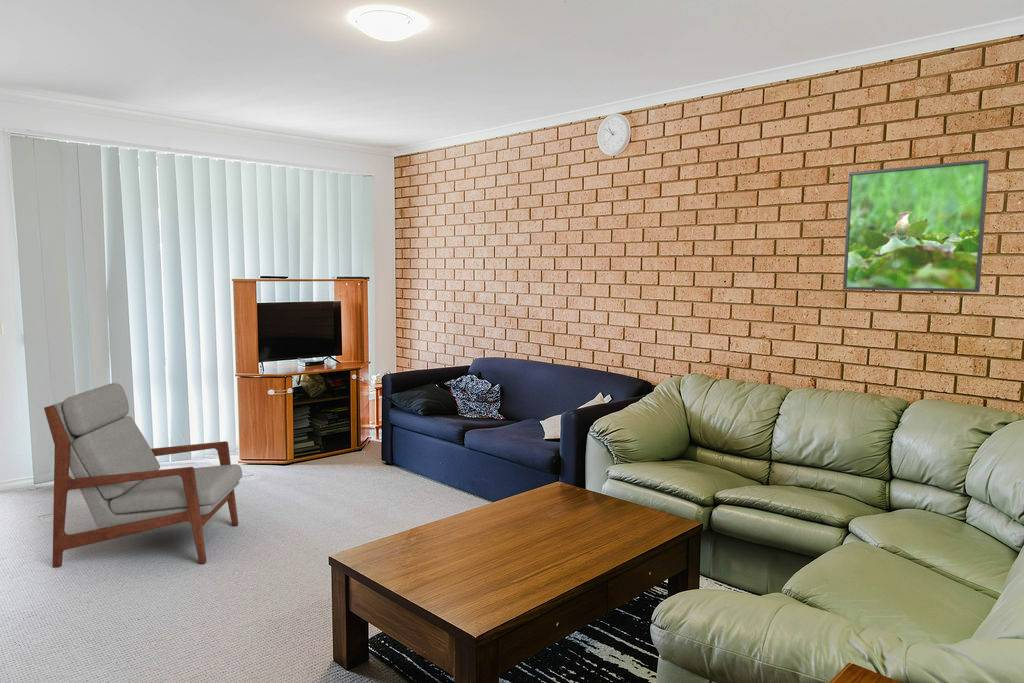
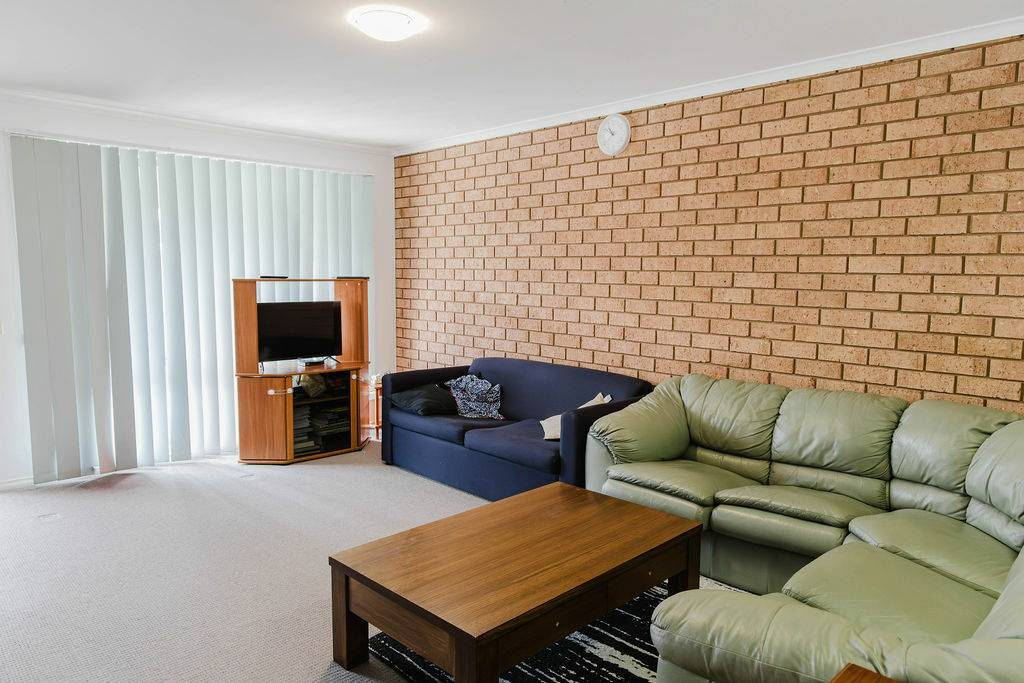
- armchair (153, 467)
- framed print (910, 229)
